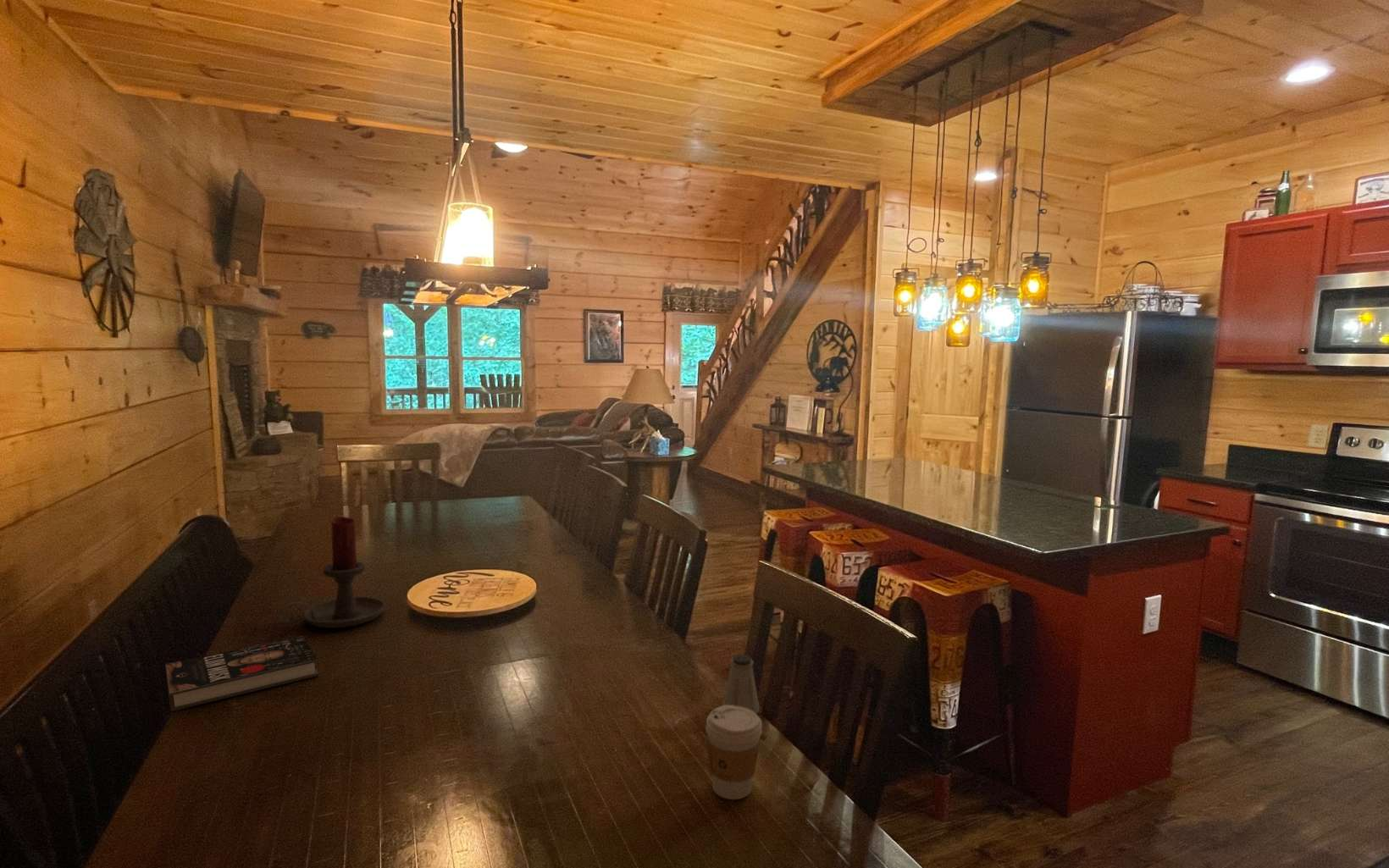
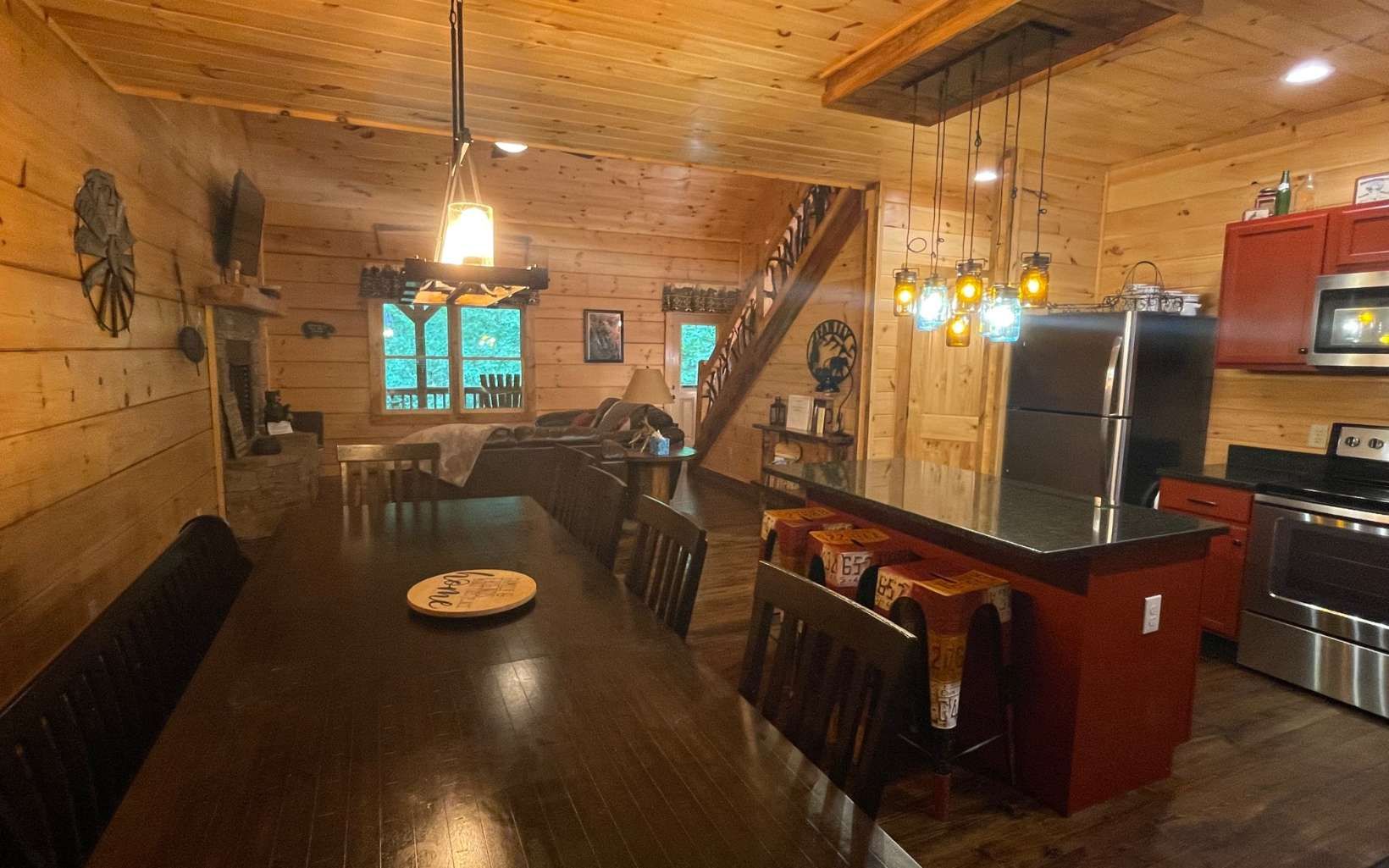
- candle holder (332, 569)
- book (243, 670)
- saltshaker (741, 683)
- coffee cup (733, 751)
